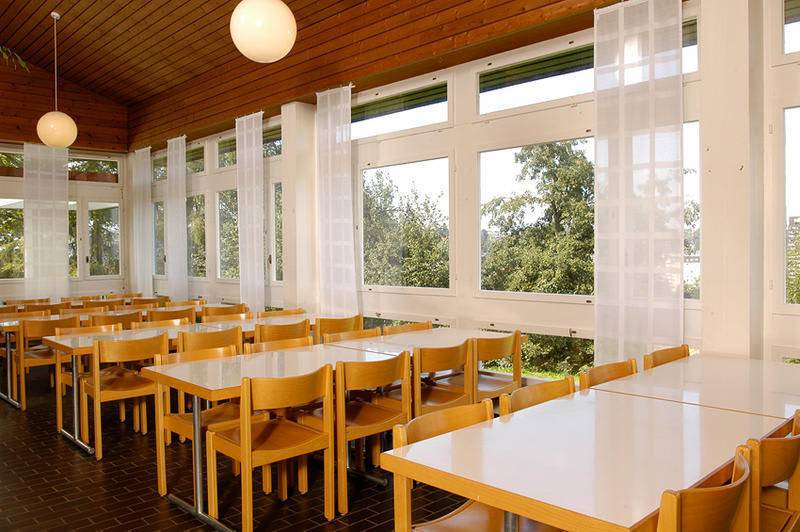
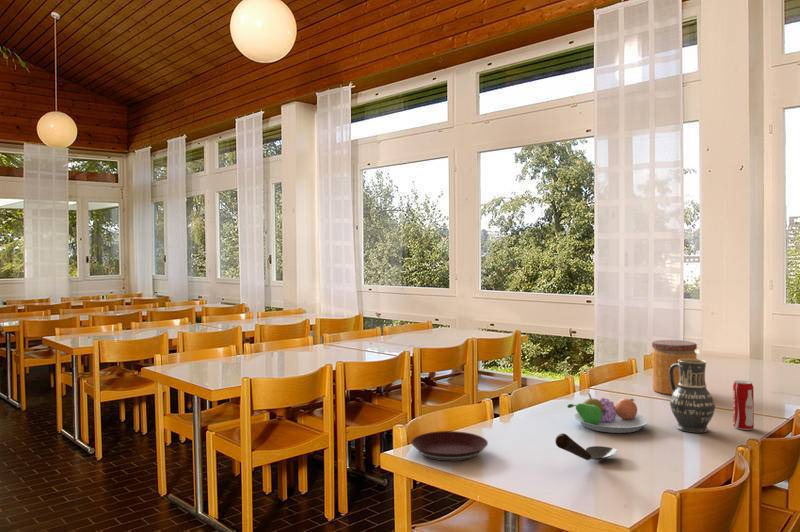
+ plate (449, 447)
+ fruit bowl (607, 410)
+ spoon (588, 447)
+ jar (675, 367)
+ vase (692, 394)
+ beverage can (743, 404)
